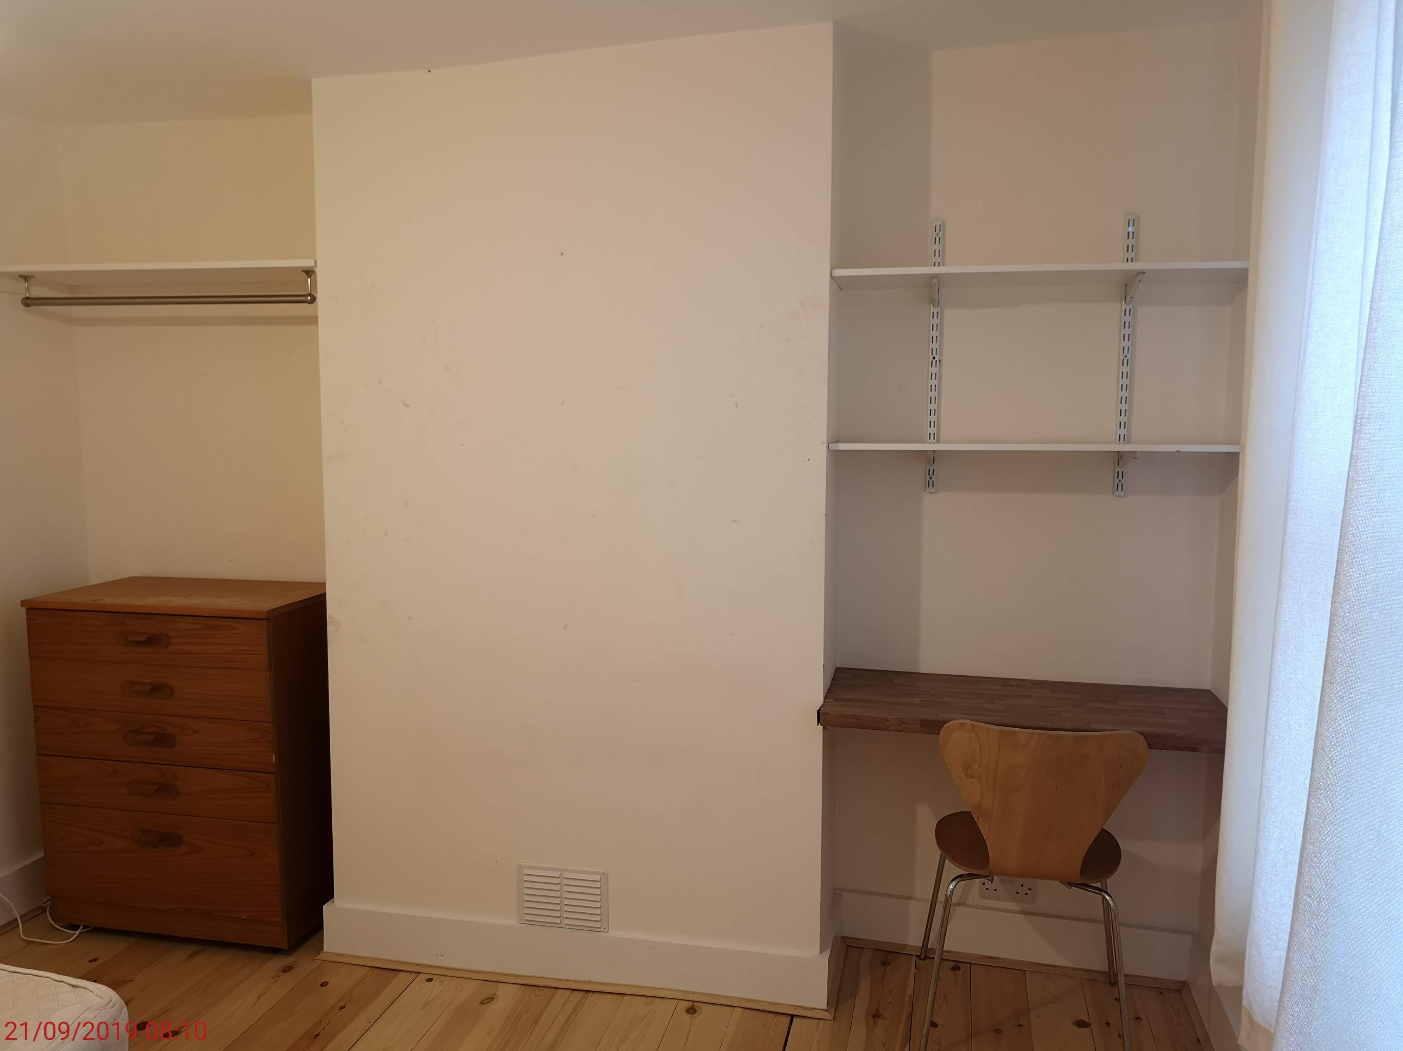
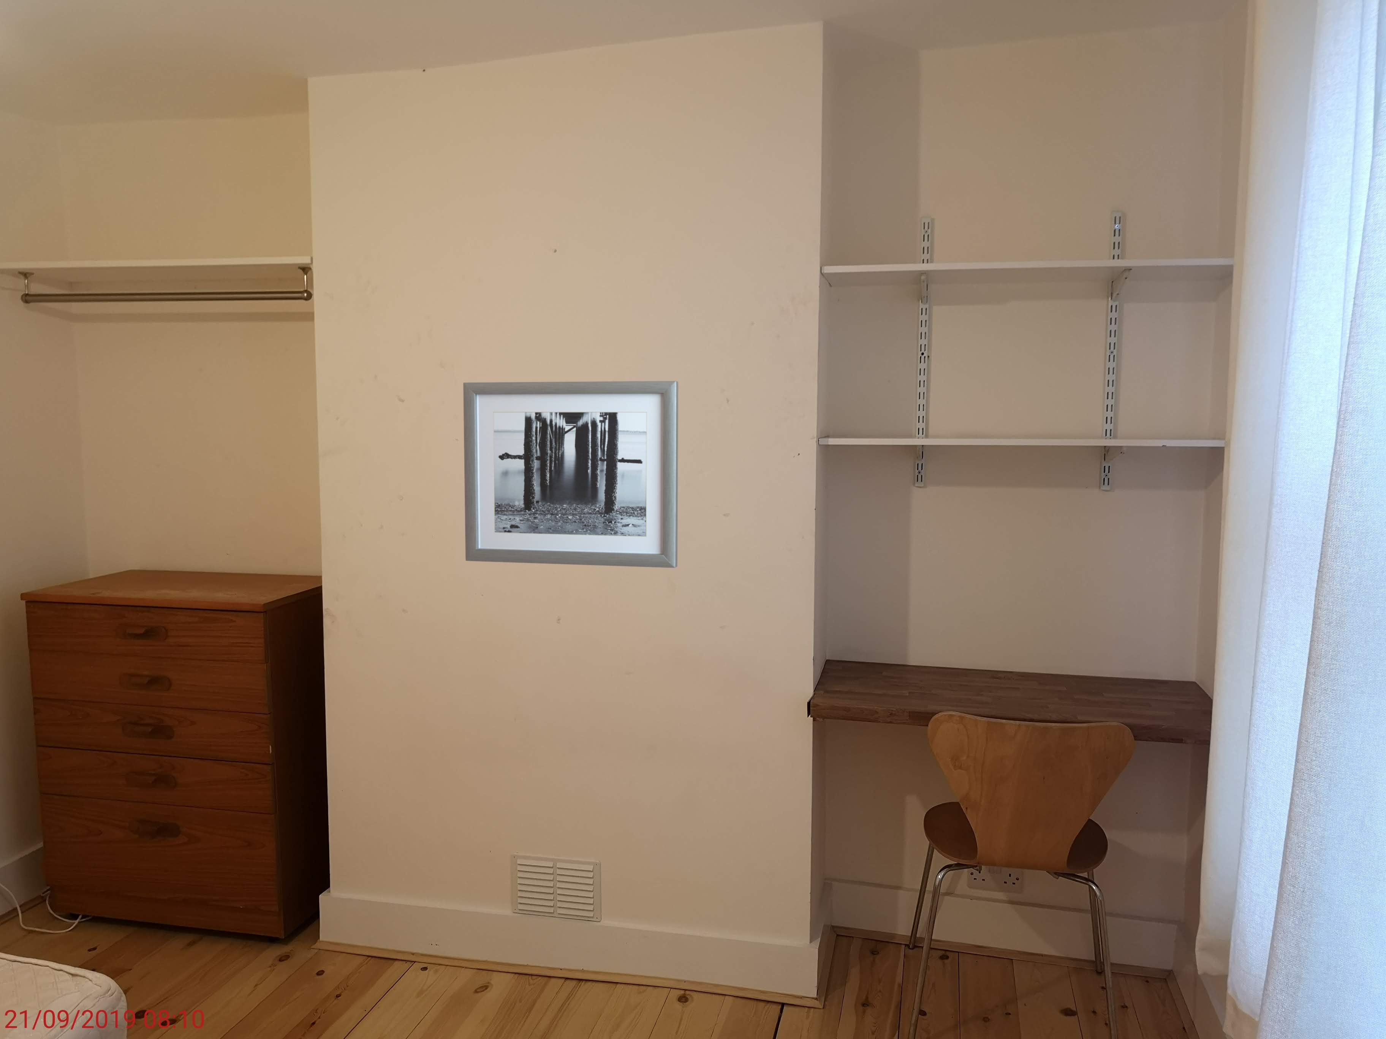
+ wall art (569, 474)
